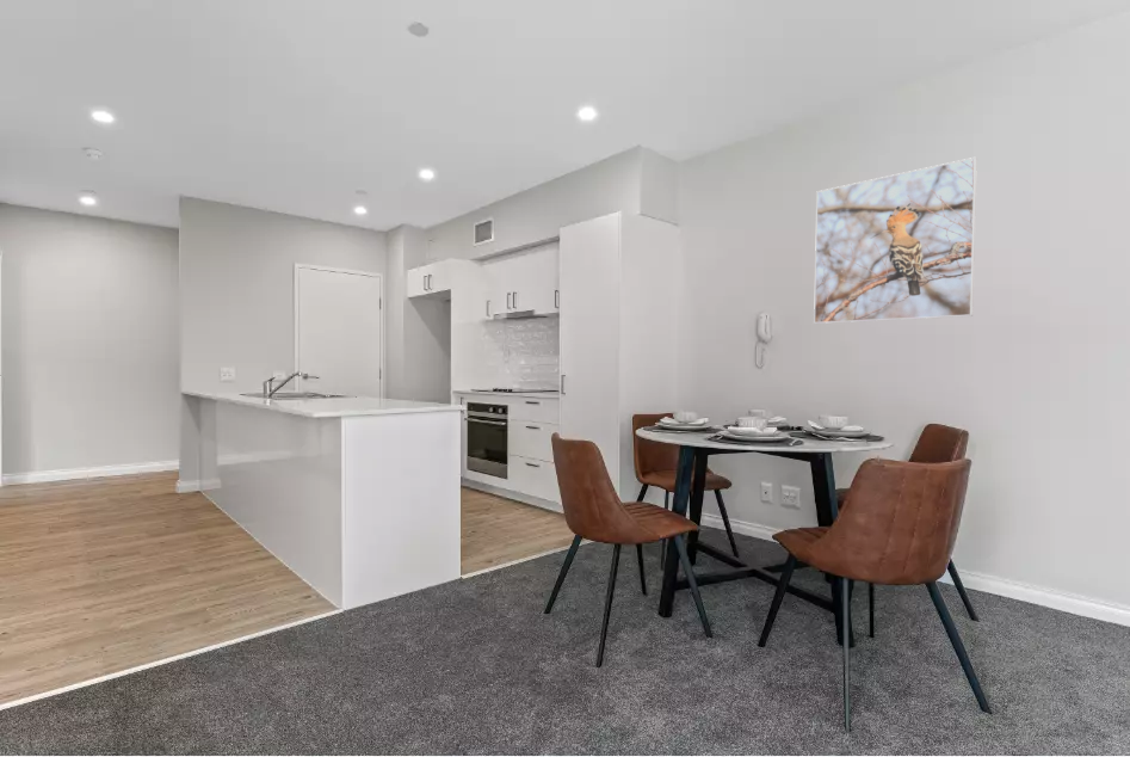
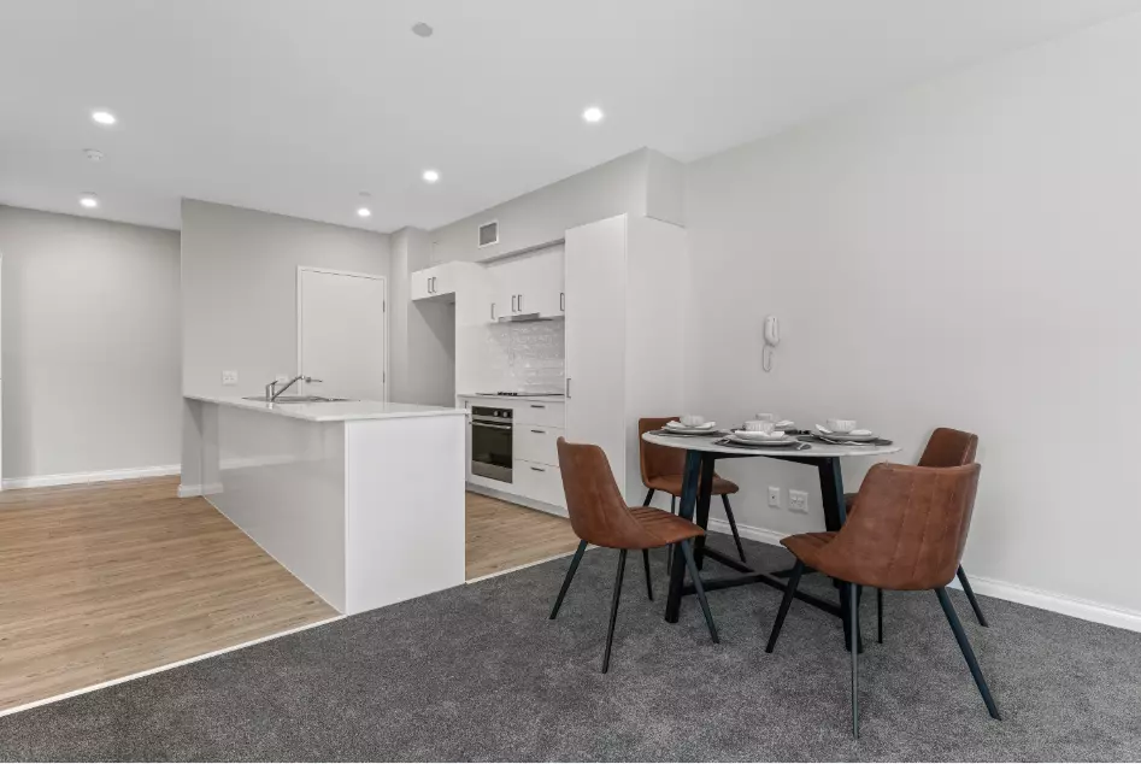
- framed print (888, 248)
